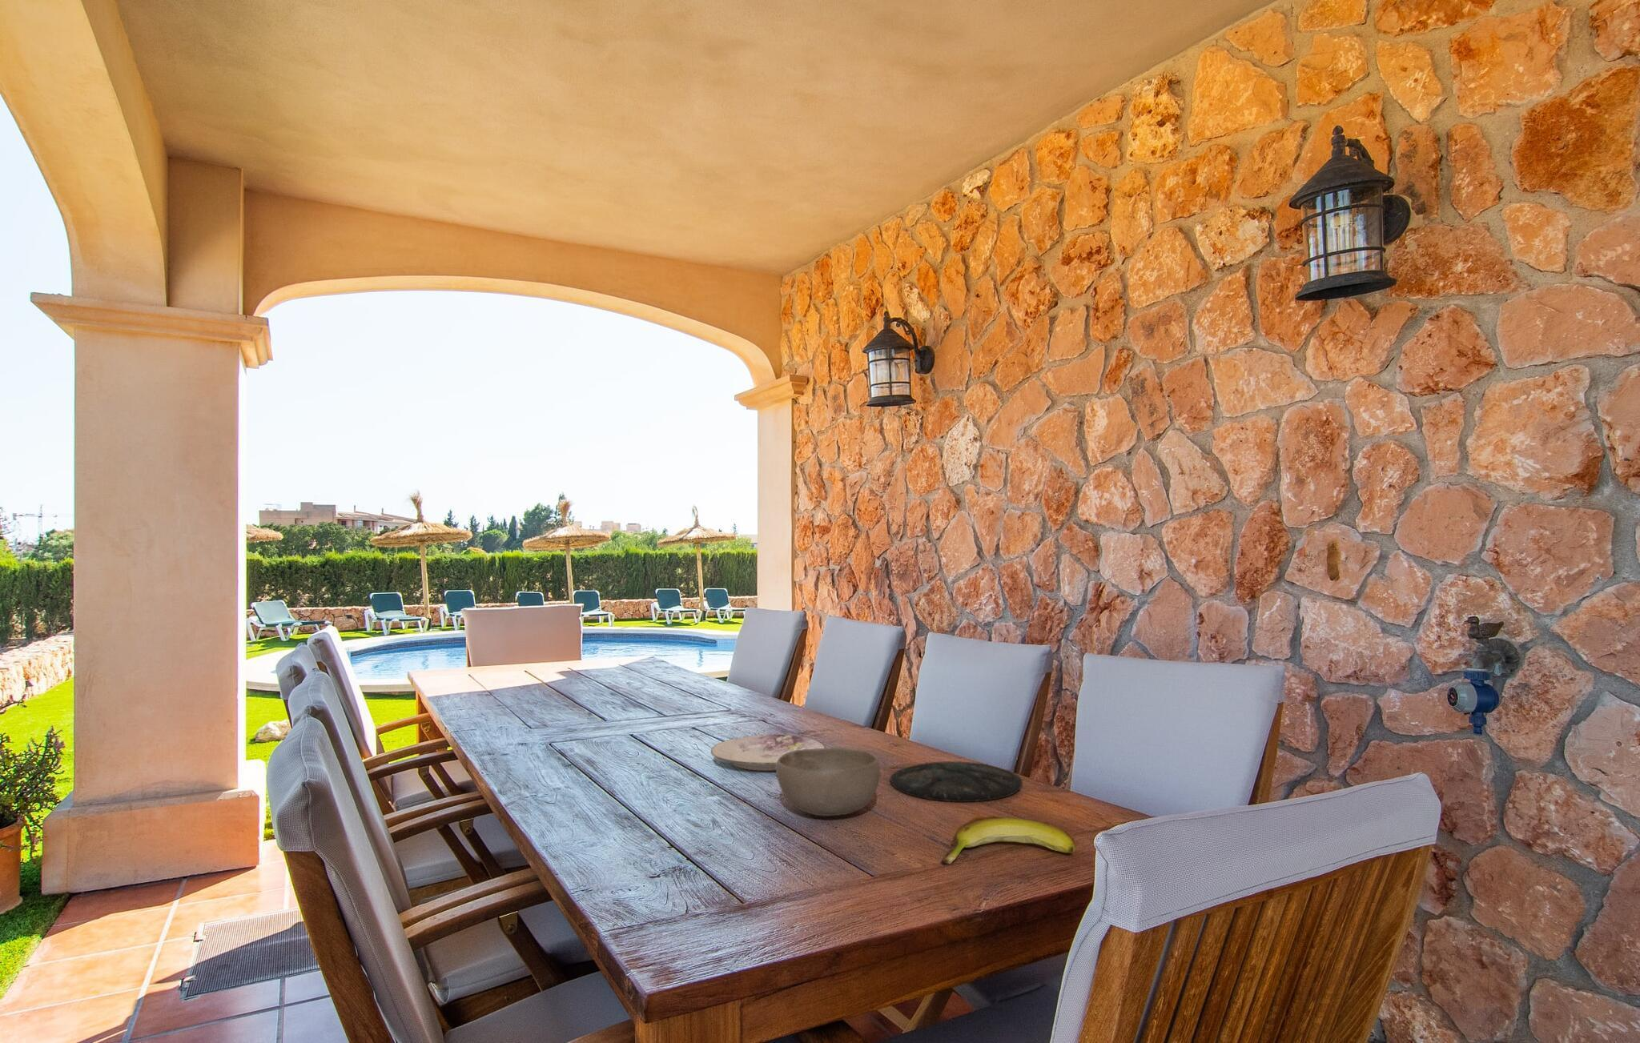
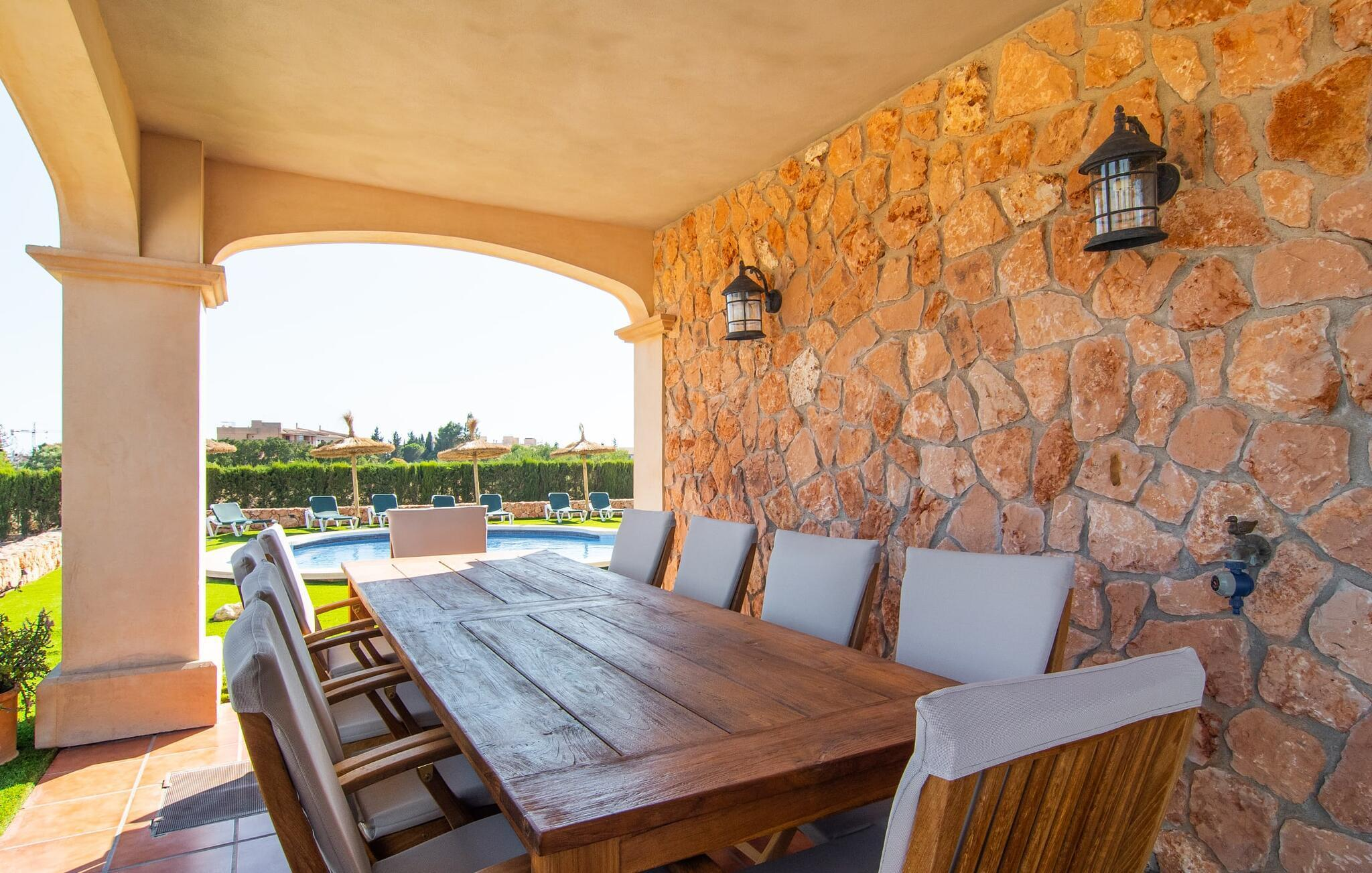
- plate (767, 754)
- bowl (827, 785)
- banana (1005, 840)
- plate (955, 773)
